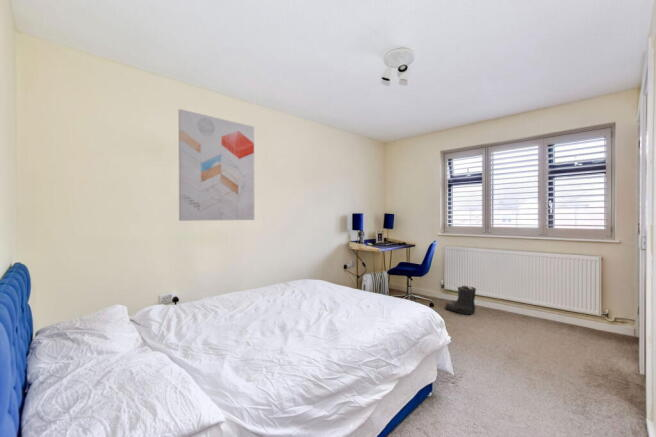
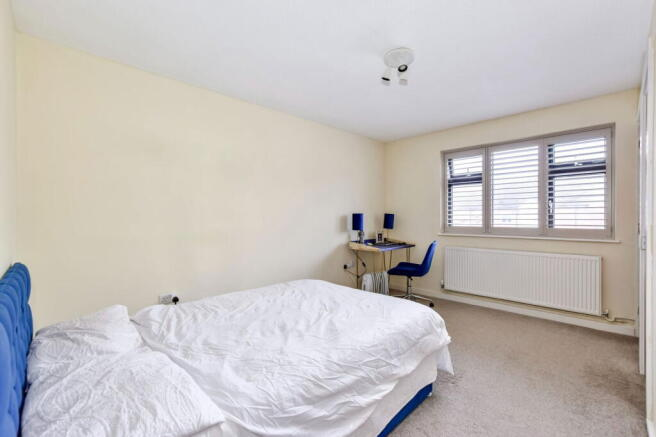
- wall art (219, 169)
- boots (460, 297)
